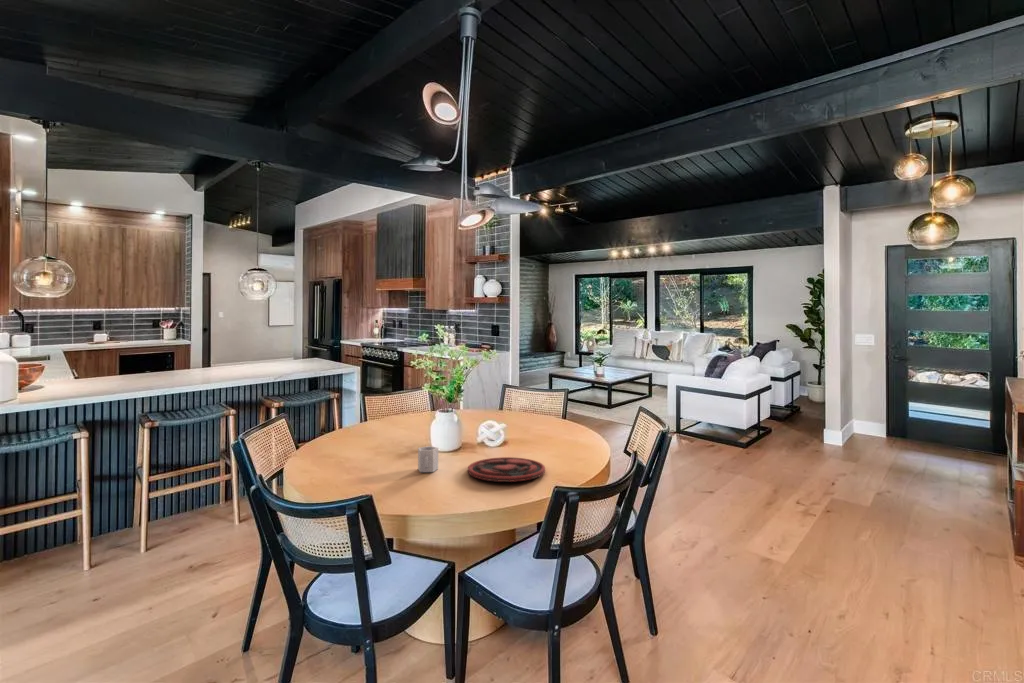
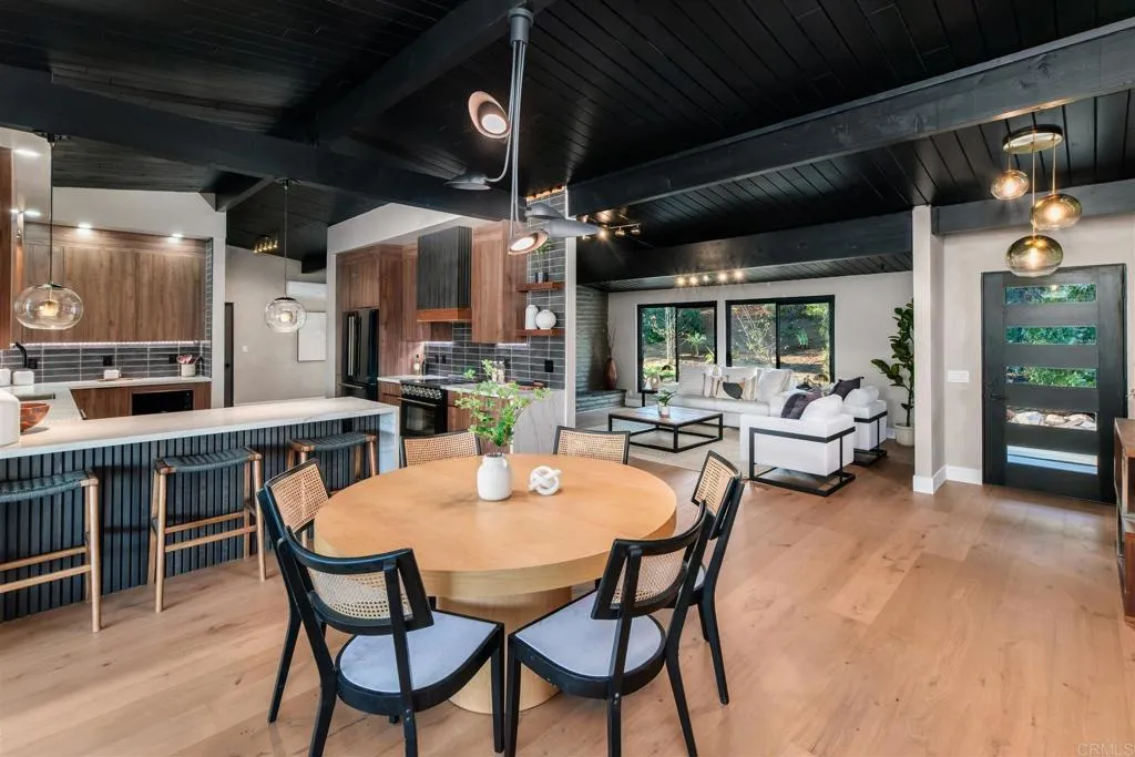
- cup (427, 459)
- plate (506, 468)
